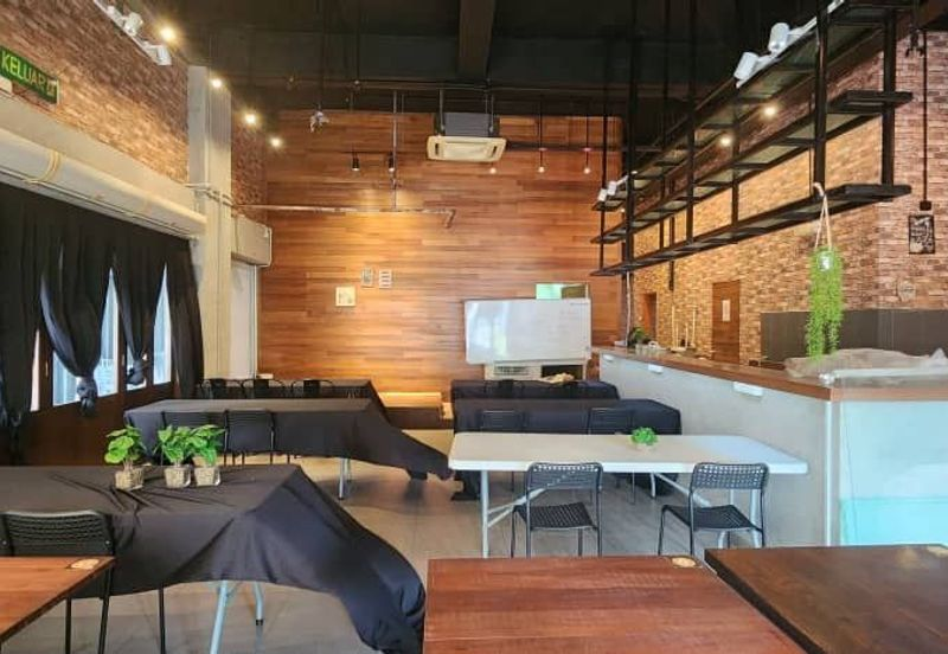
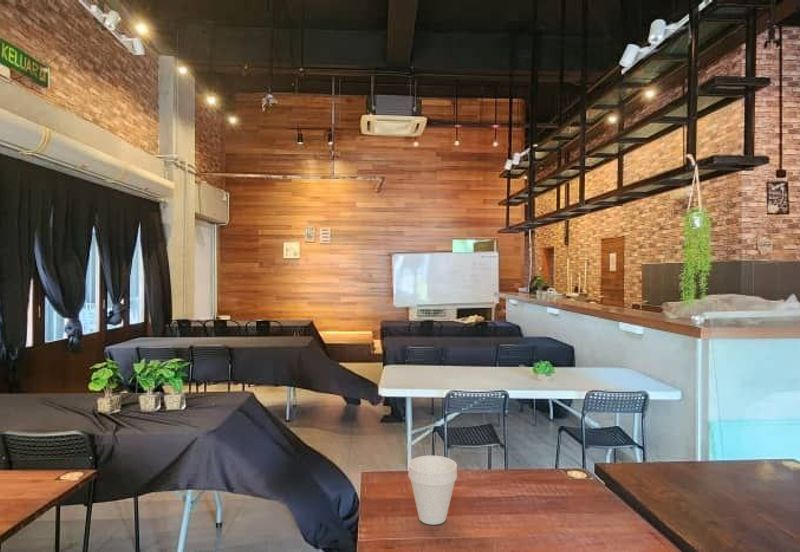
+ cup (432, 490)
